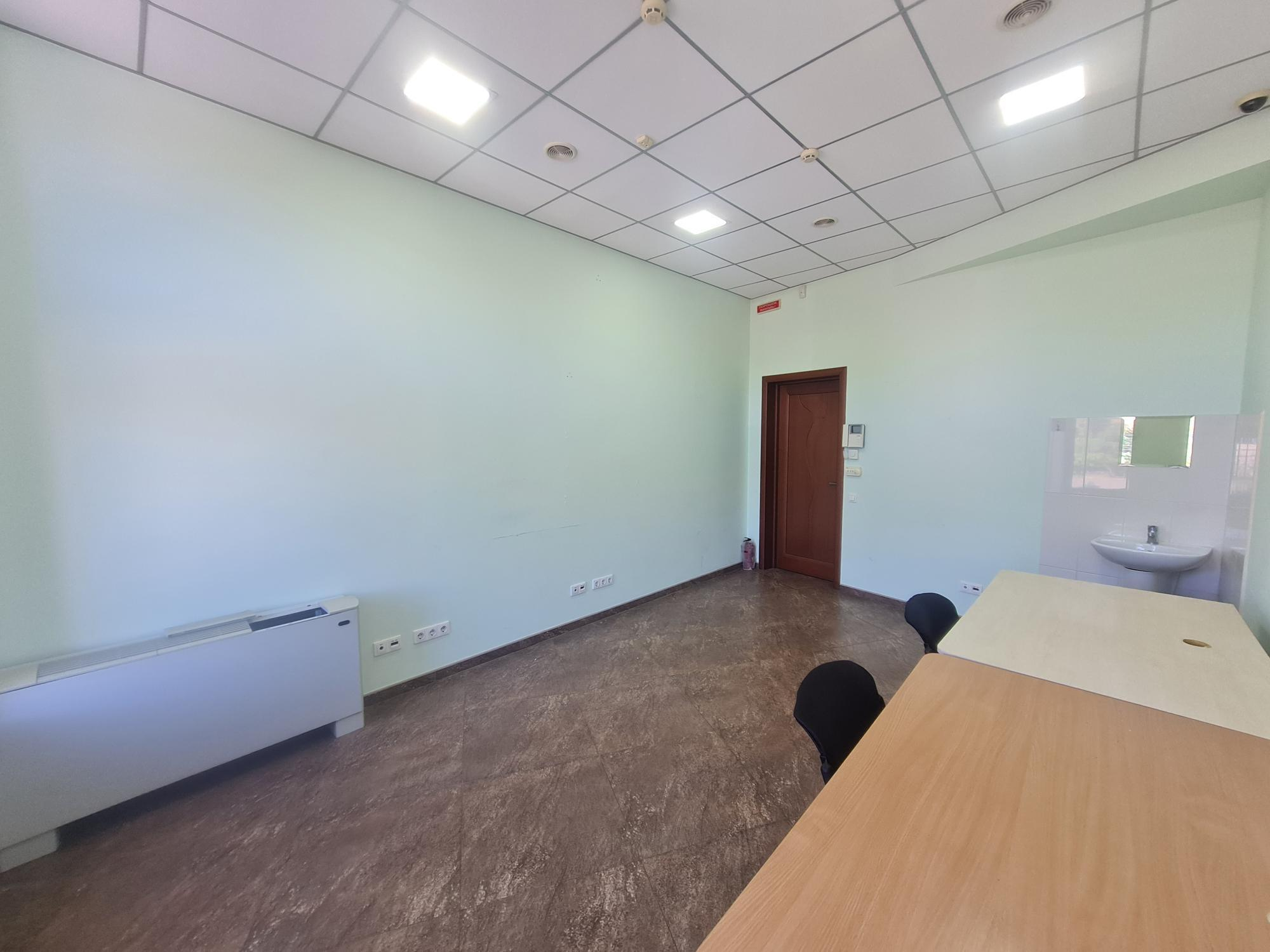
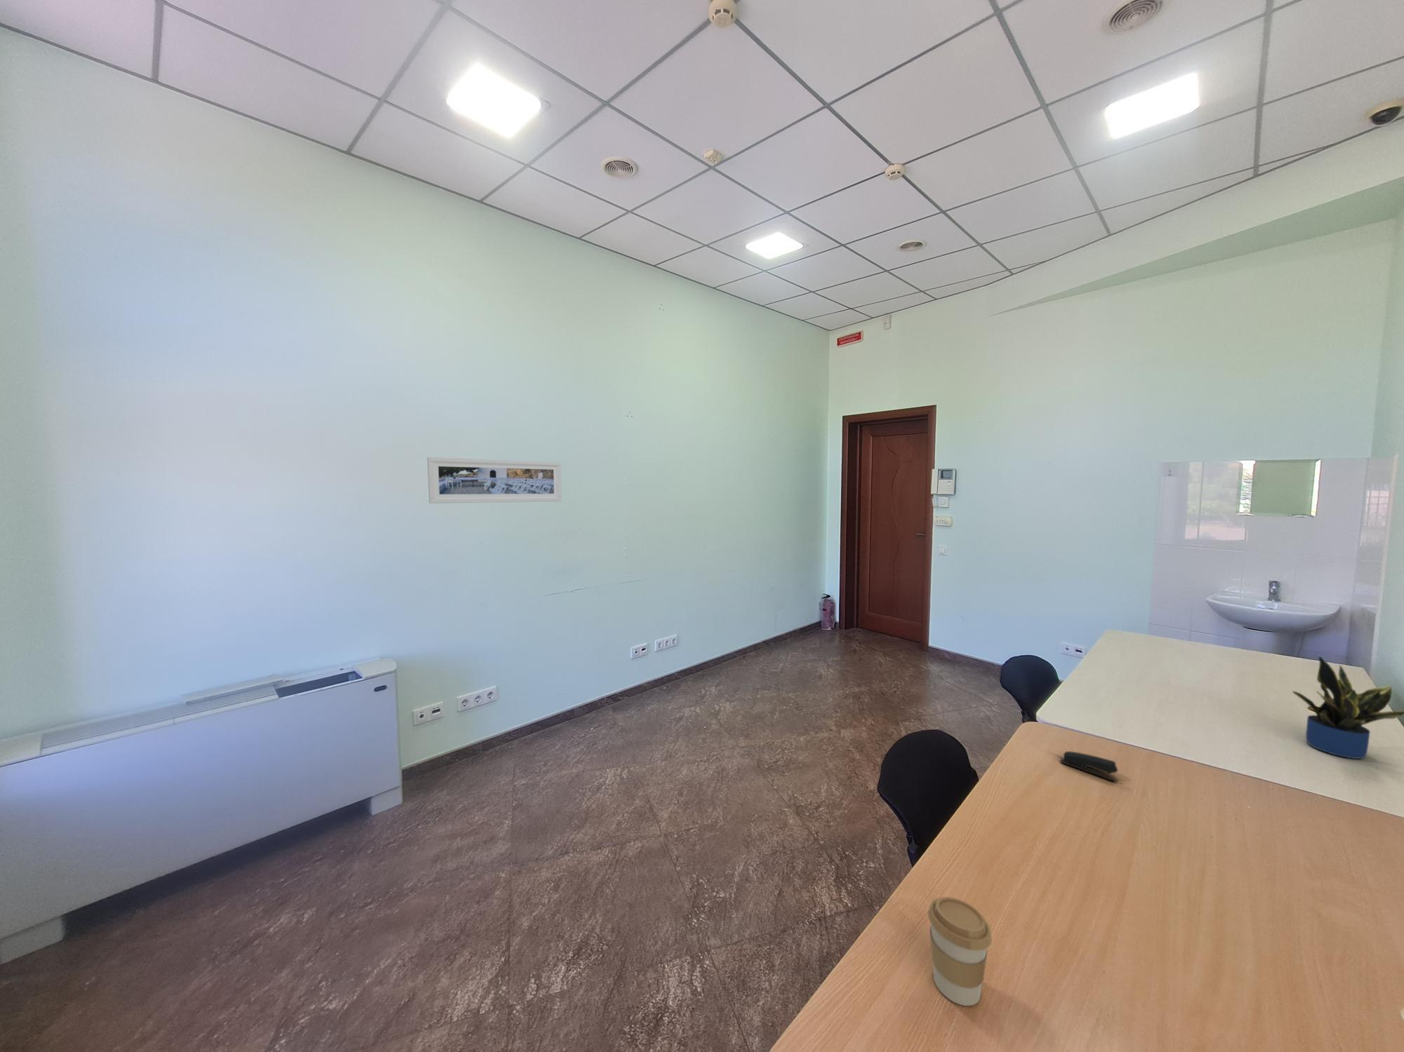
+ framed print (500, 481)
+ potted plant (1343, 705)
+ stapler (1088, 761)
+ coffee cup (957, 947)
